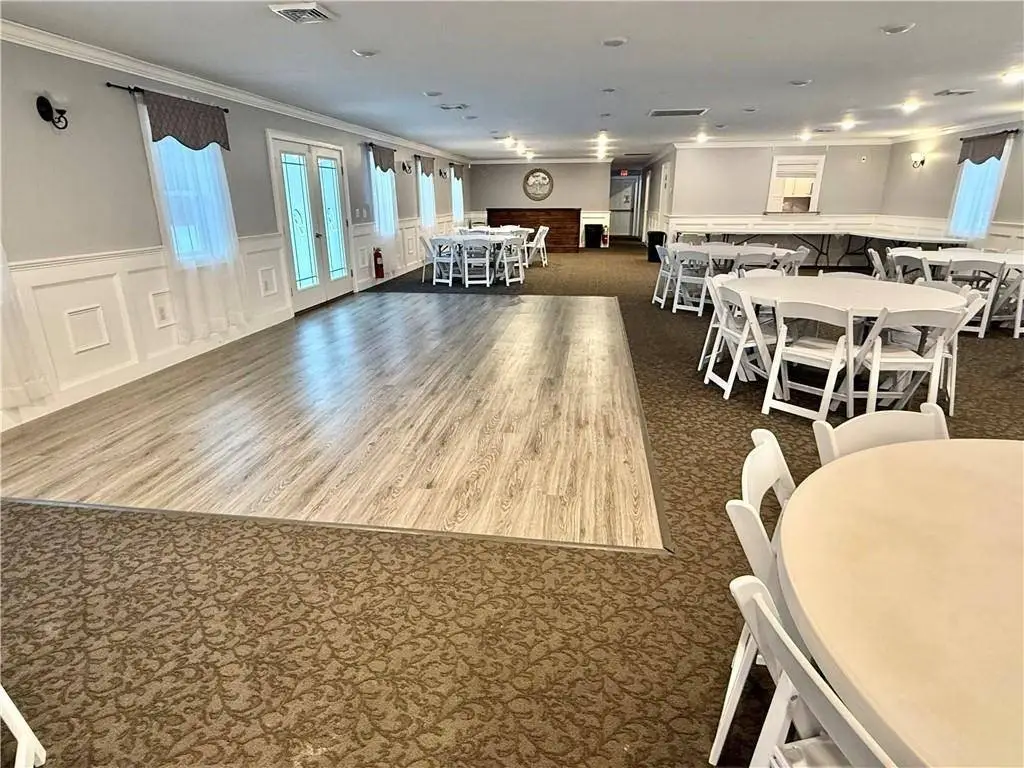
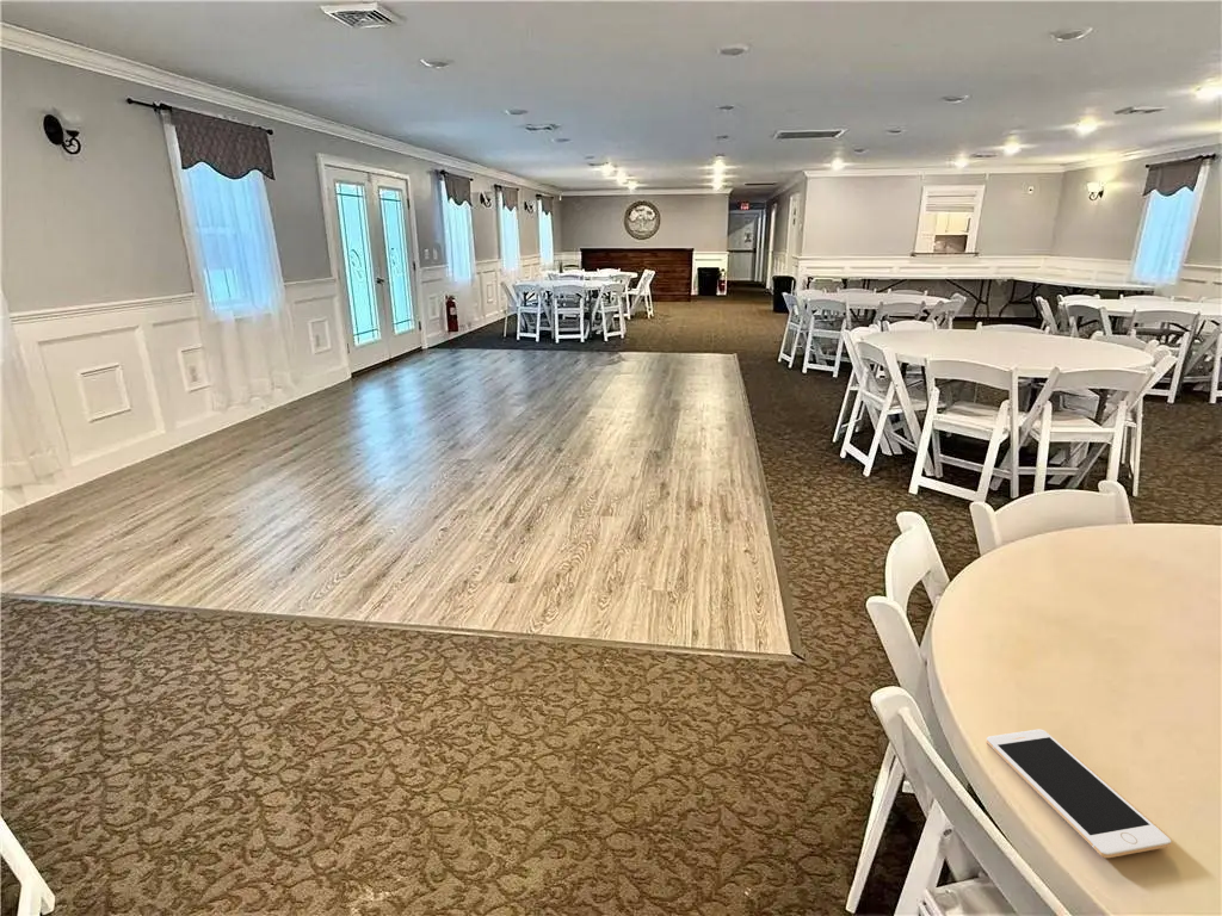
+ cell phone (1069, 786)
